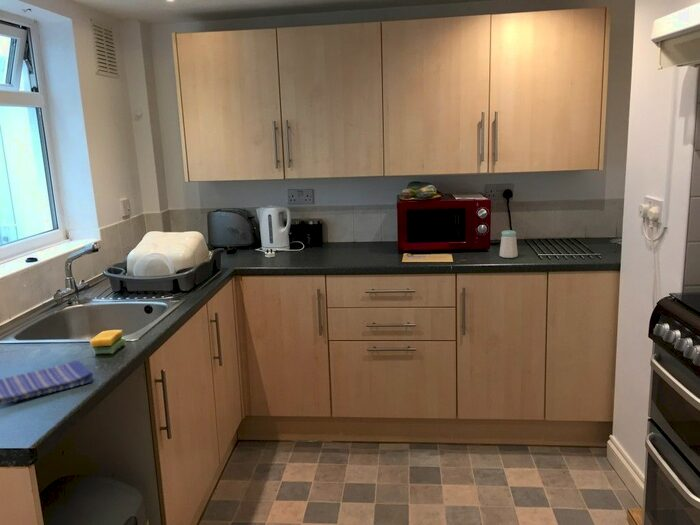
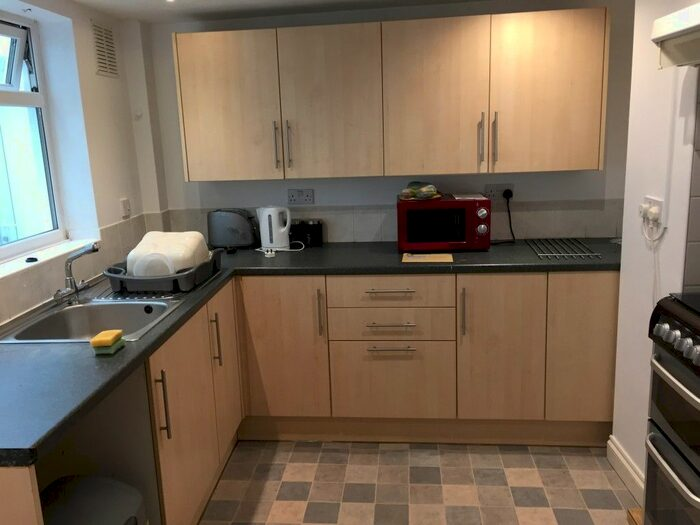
- salt shaker (508, 243)
- dish towel (38, 379)
